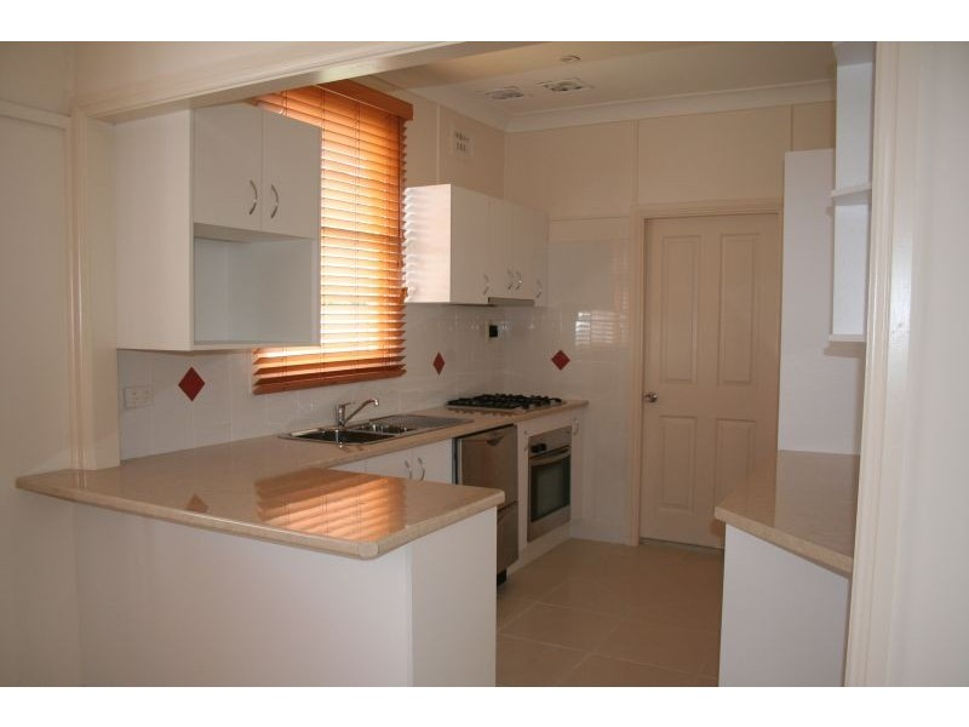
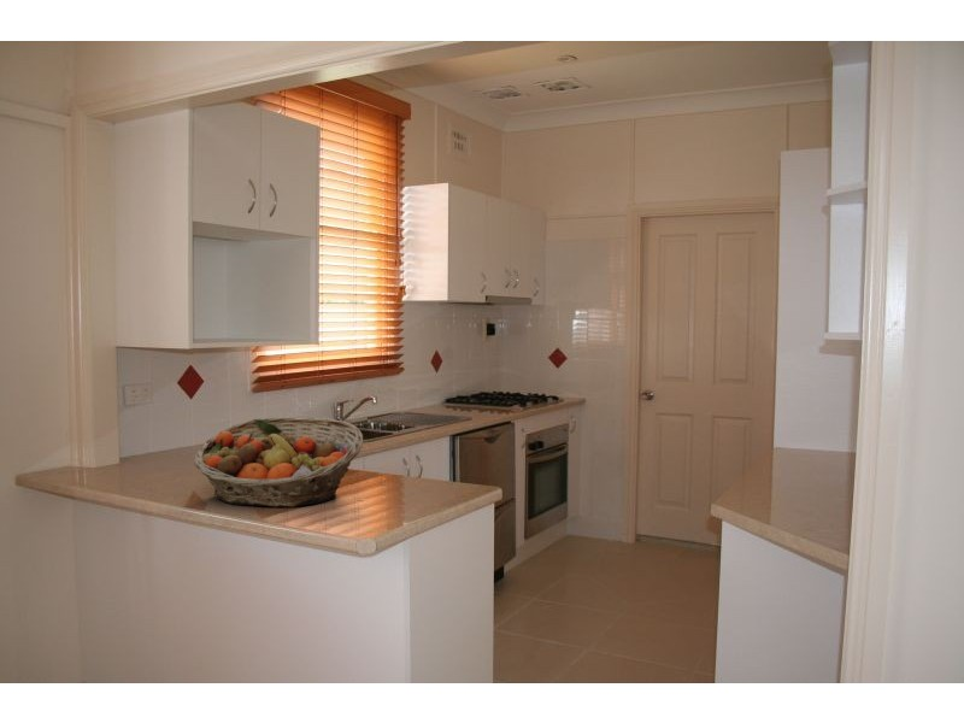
+ fruit basket (280, 459)
